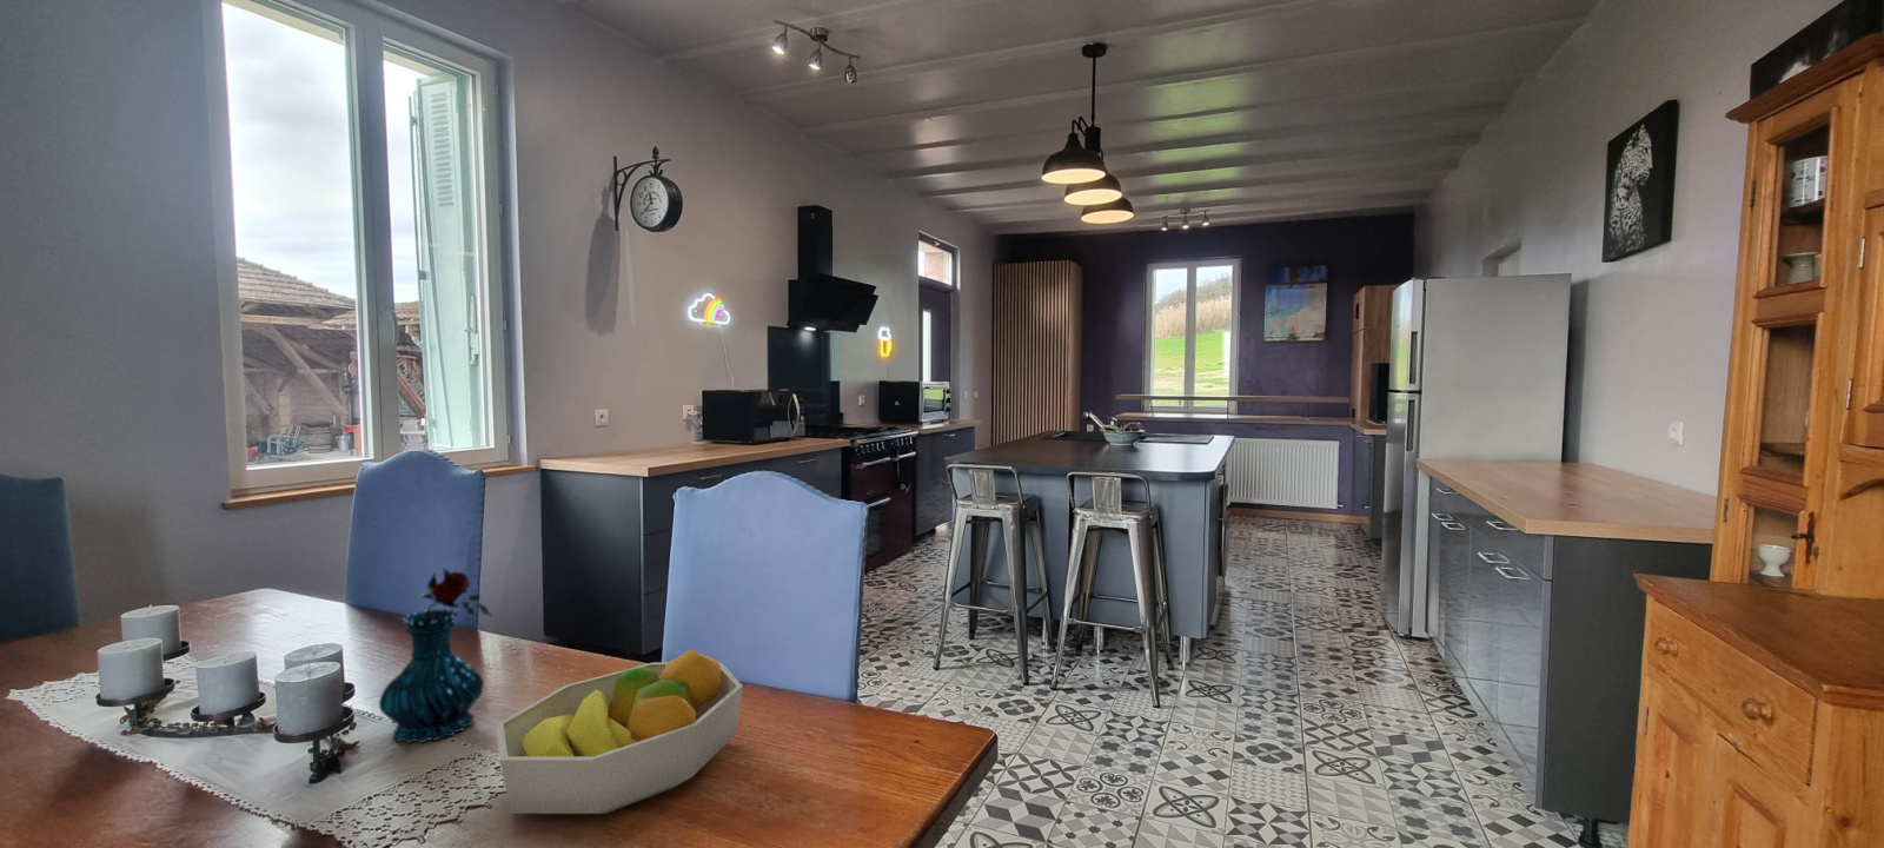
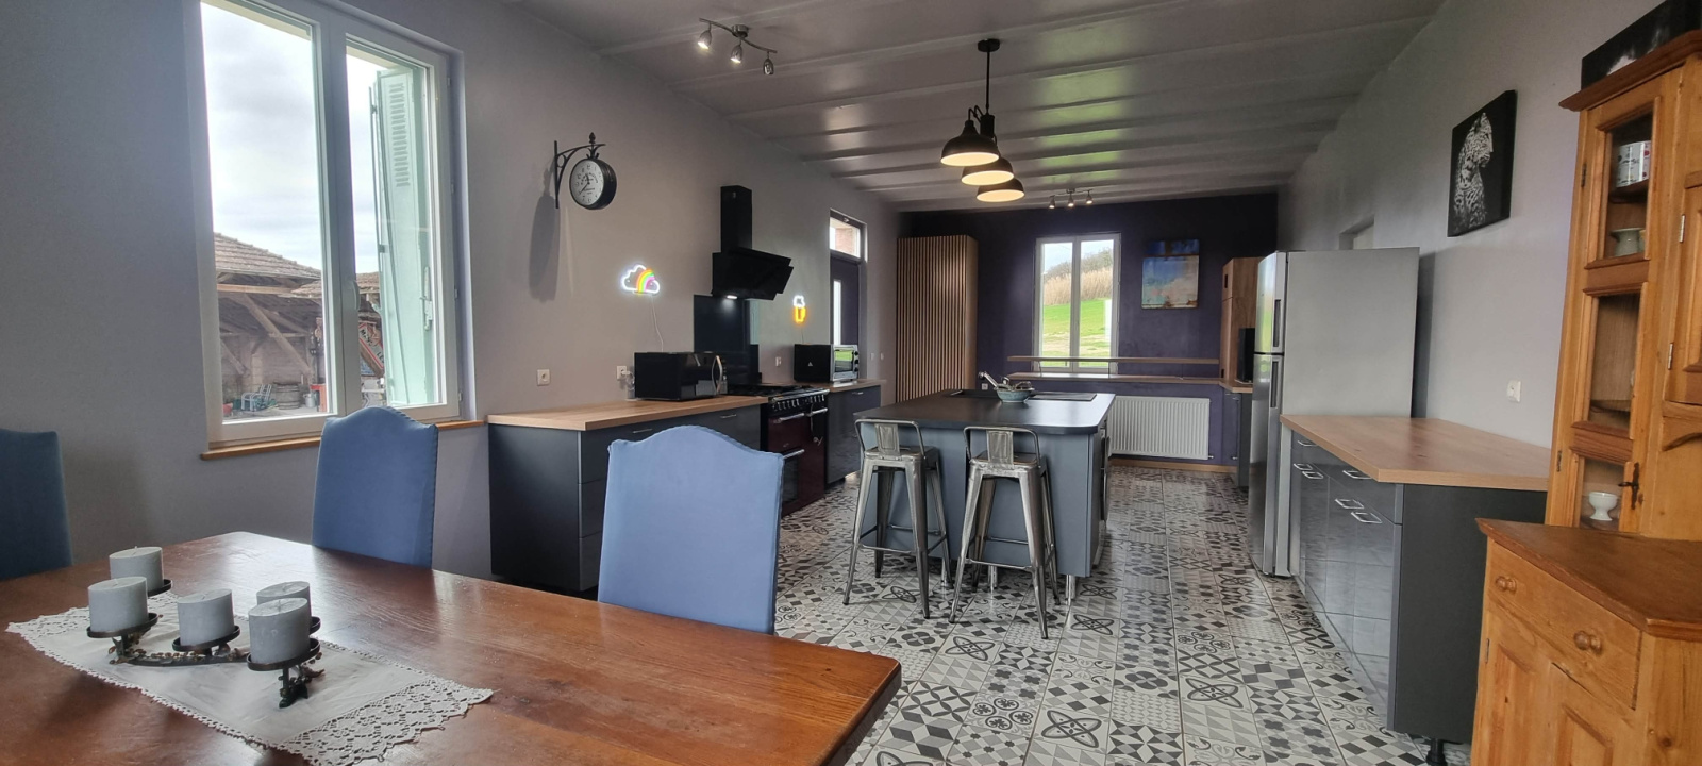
- fruit bowl (626, 722)
- vase (439, 645)
